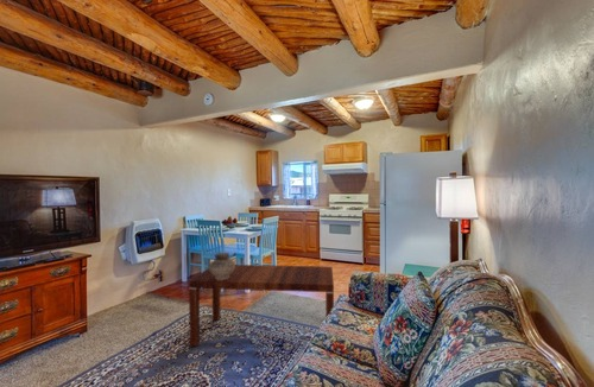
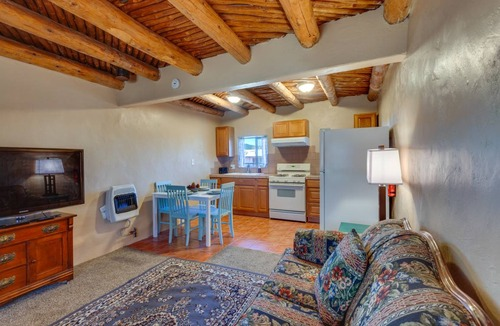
- ceramic pot (222, 265)
- coffee table (266, 290)
